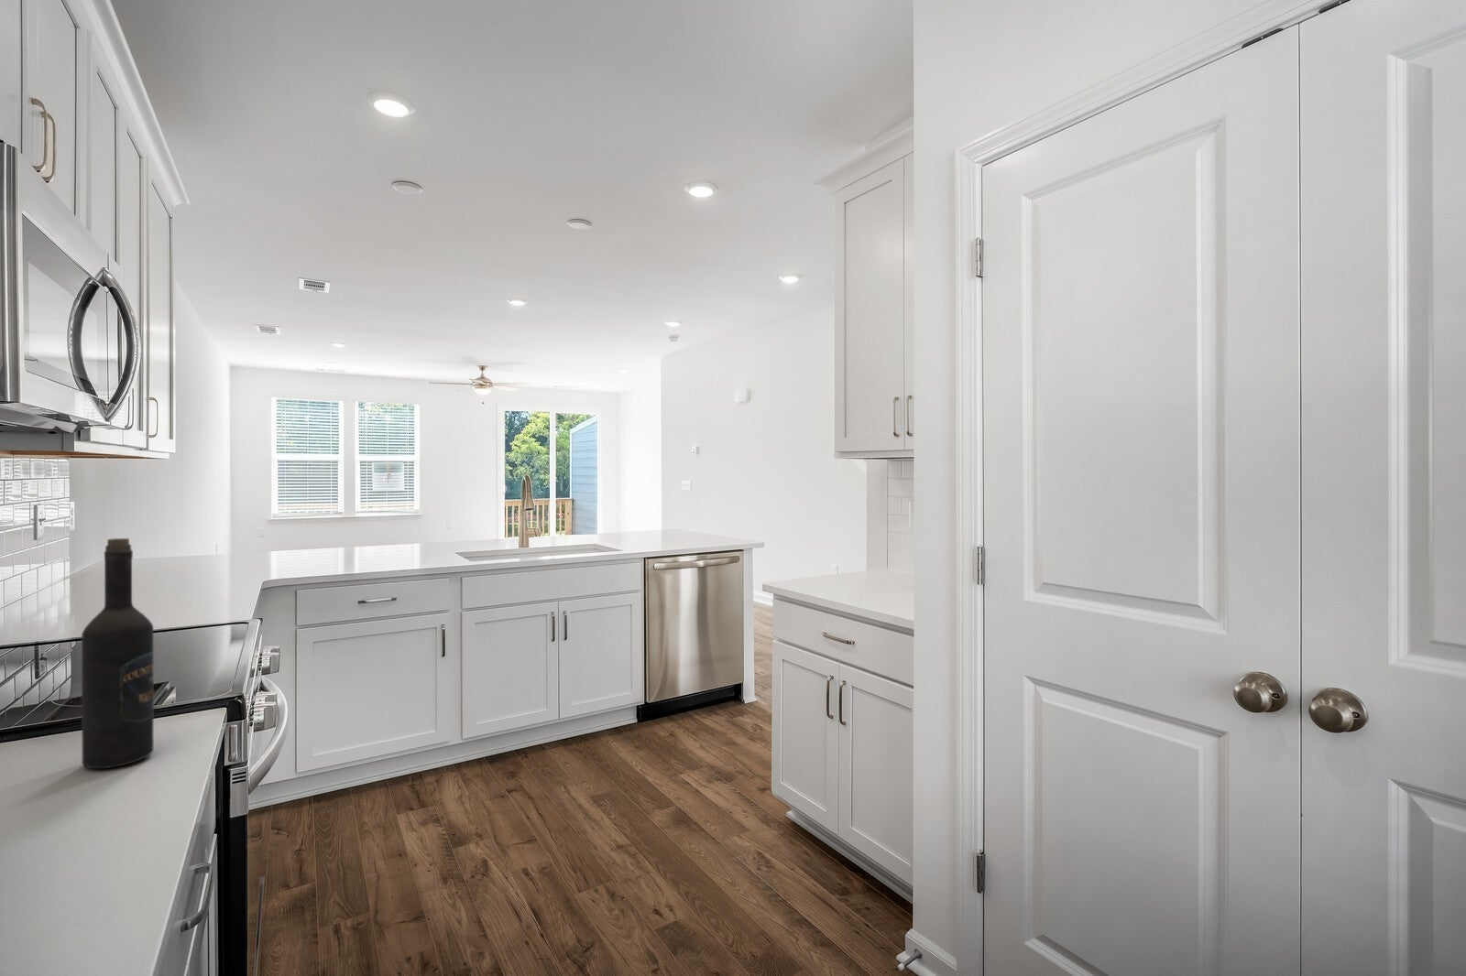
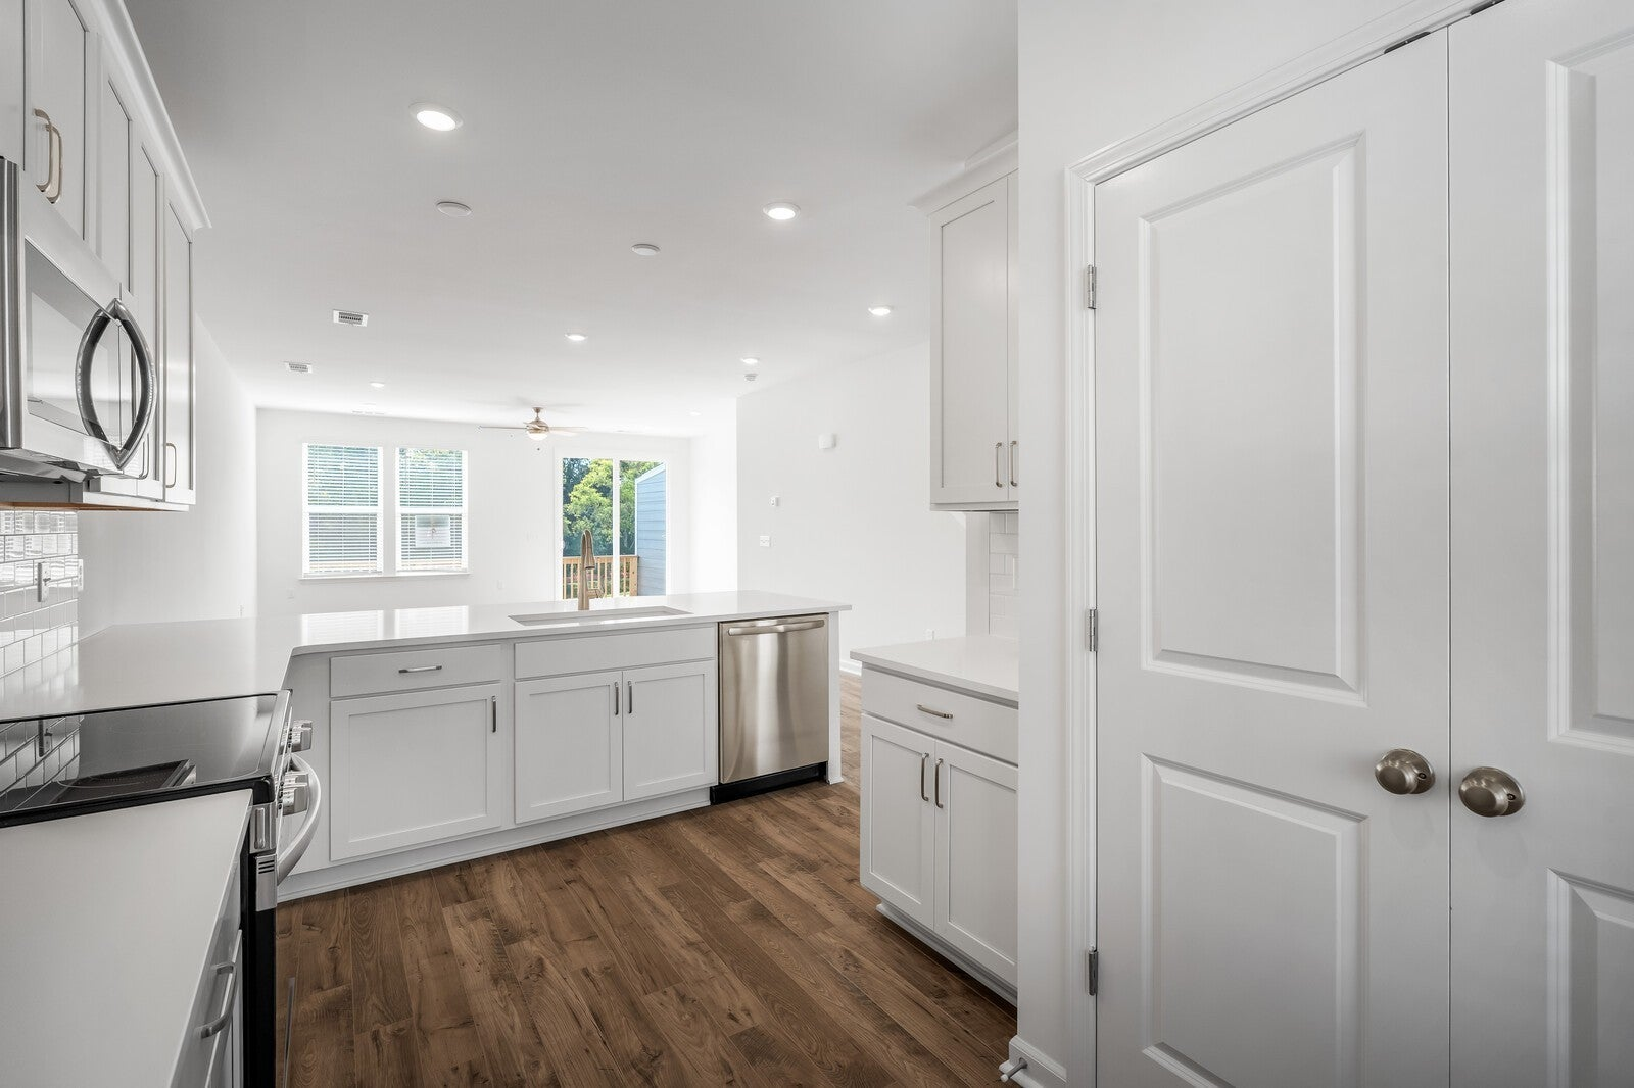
- wine bottle (118, 649)
